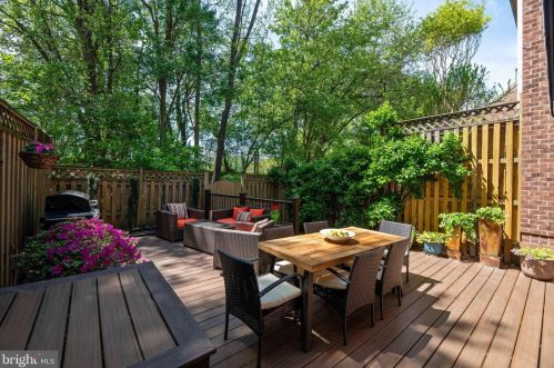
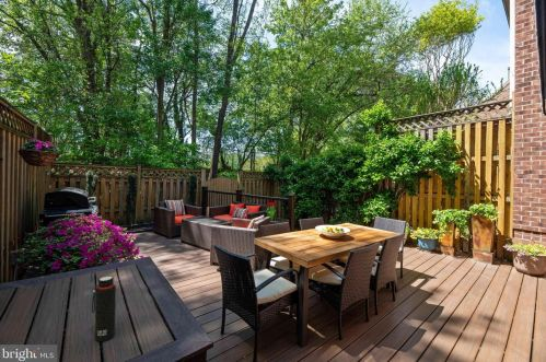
+ water bottle (103, 307)
